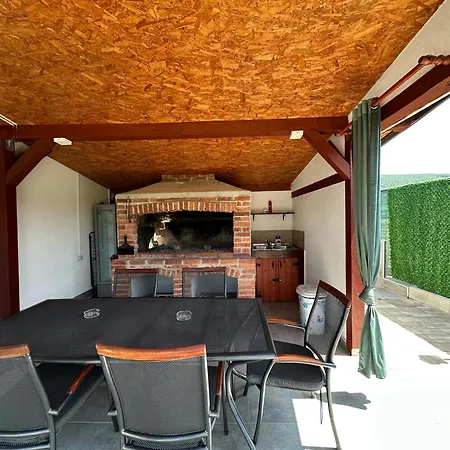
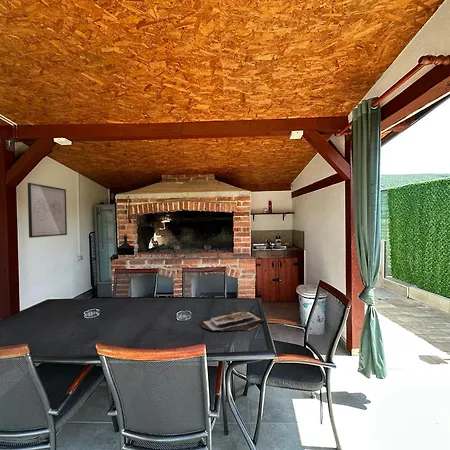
+ wall art (49, 211)
+ food platter (232, 317)
